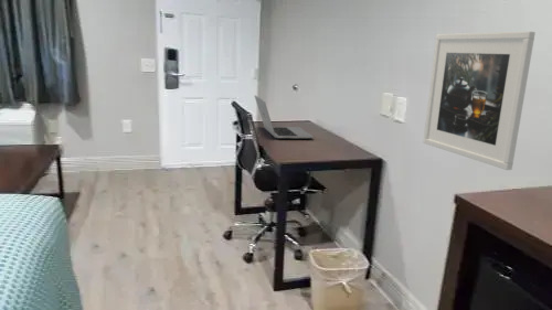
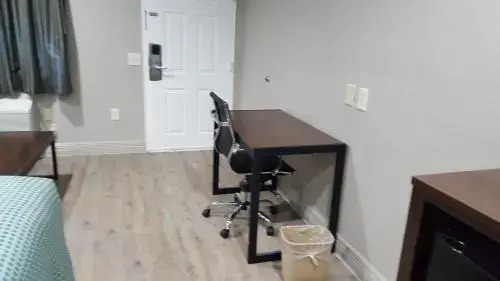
- laptop (283, 127)
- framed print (470, 96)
